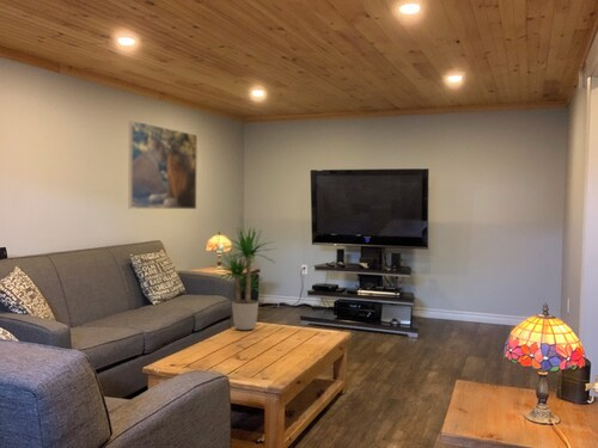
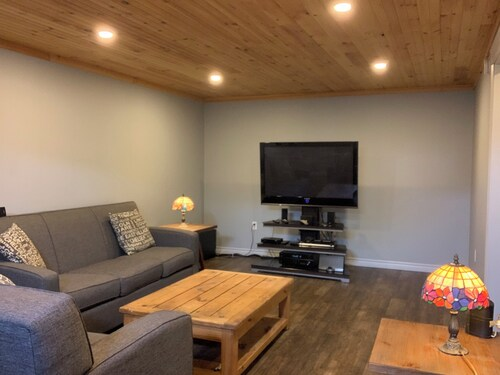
- potted plant (243, 277)
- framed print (165, 168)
